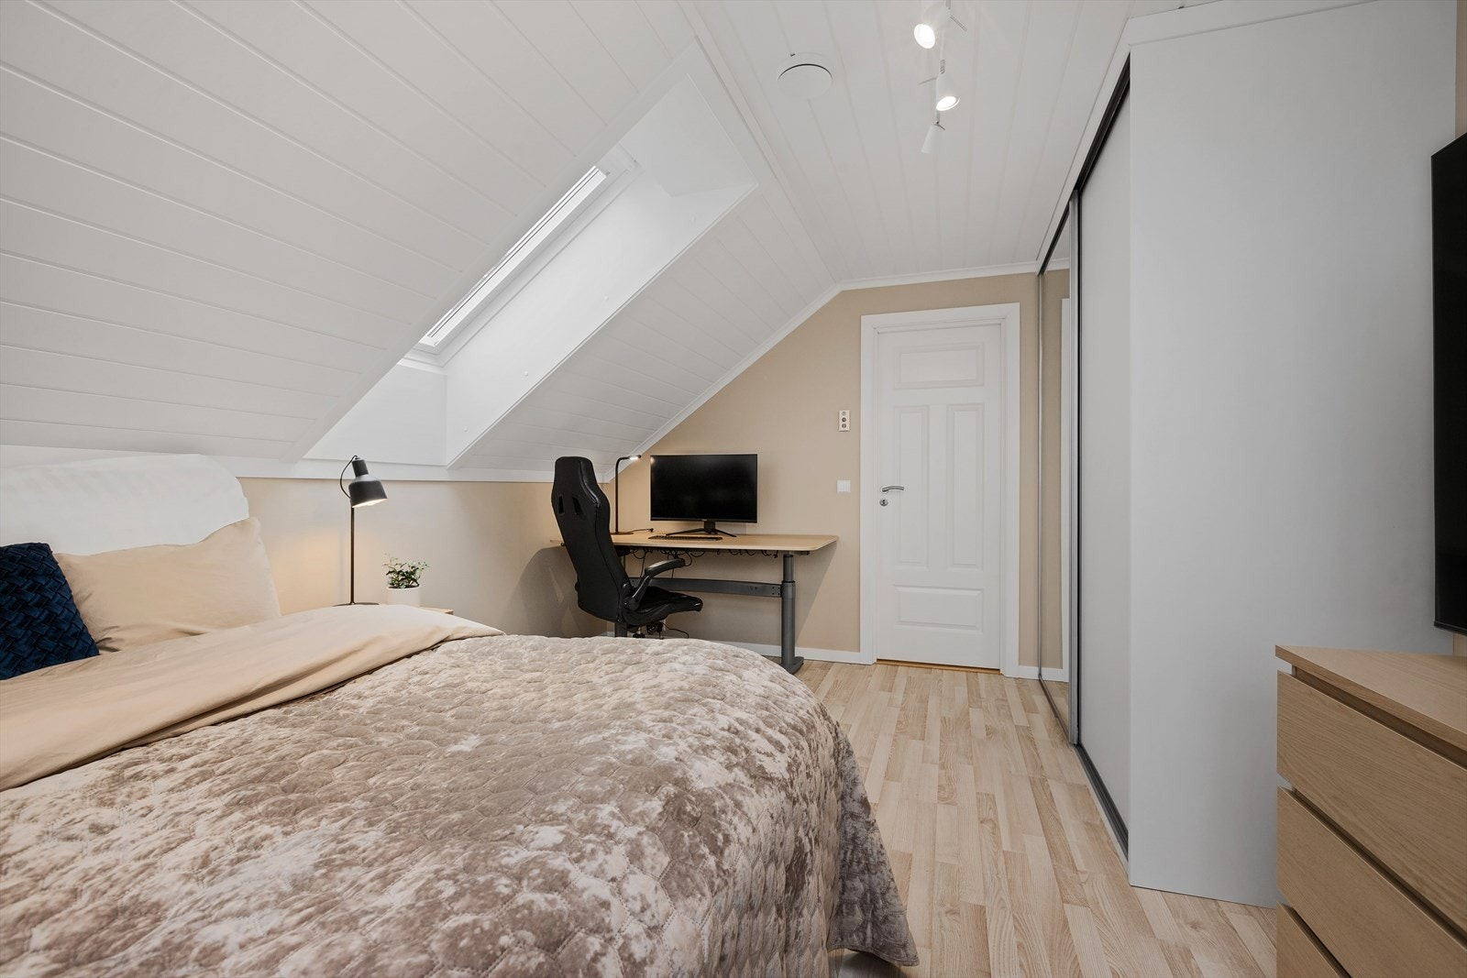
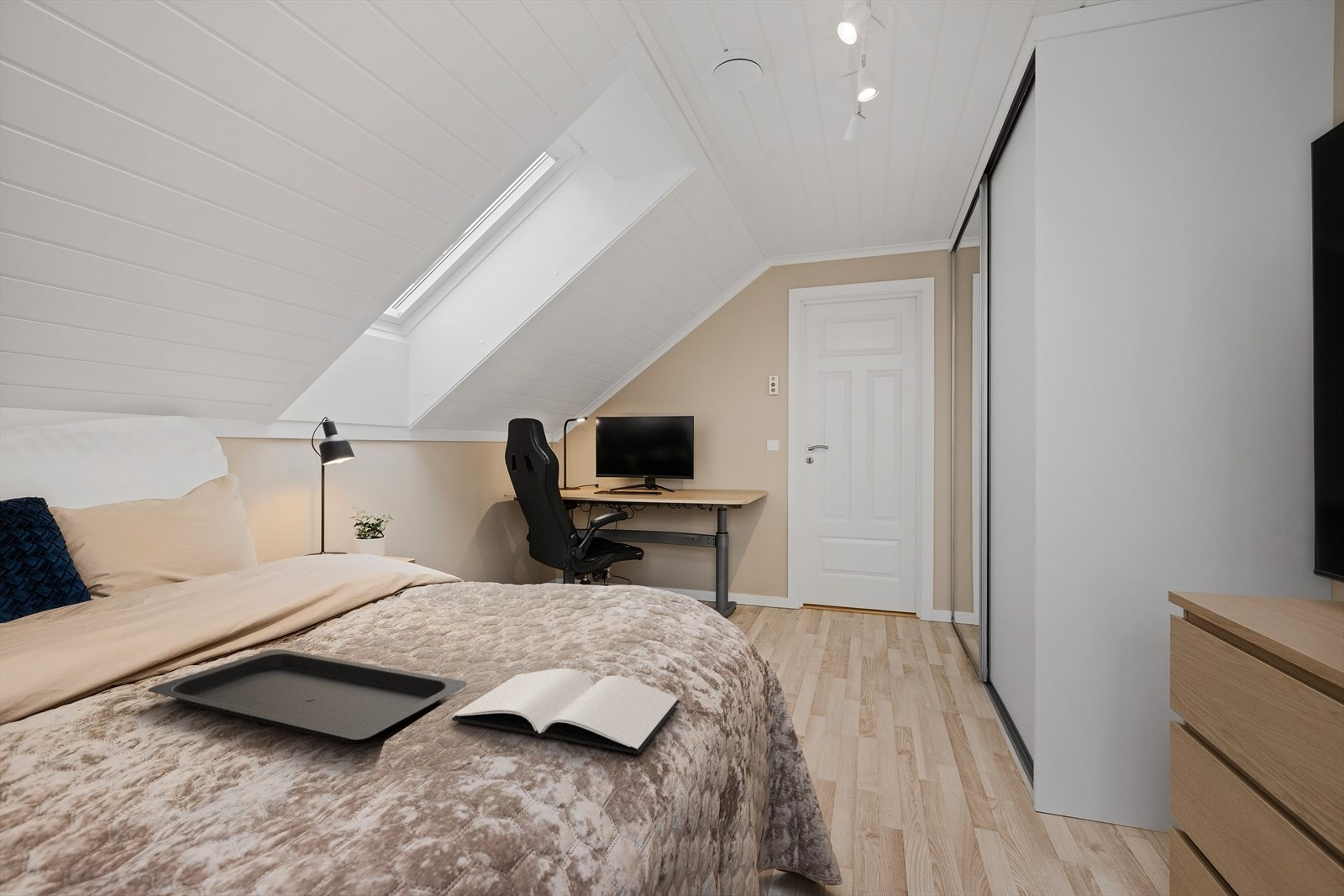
+ serving tray (310, 693)
+ book (570, 702)
